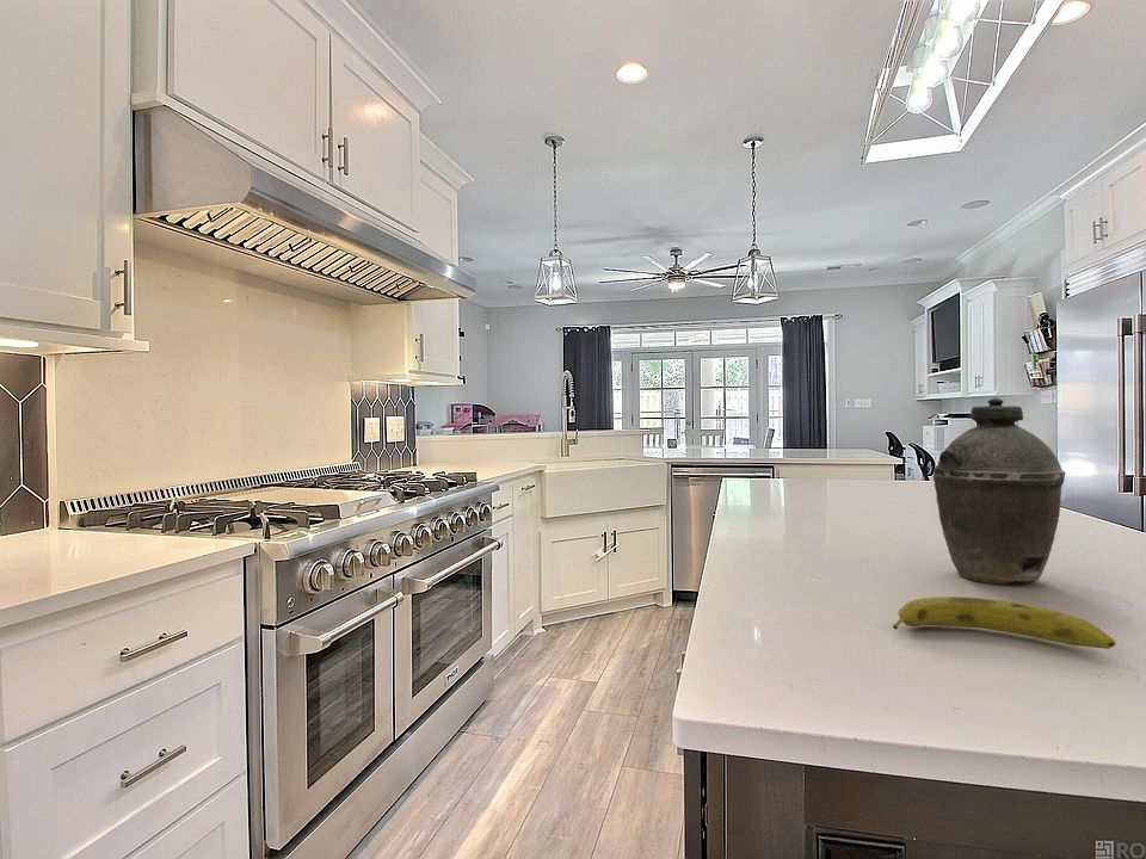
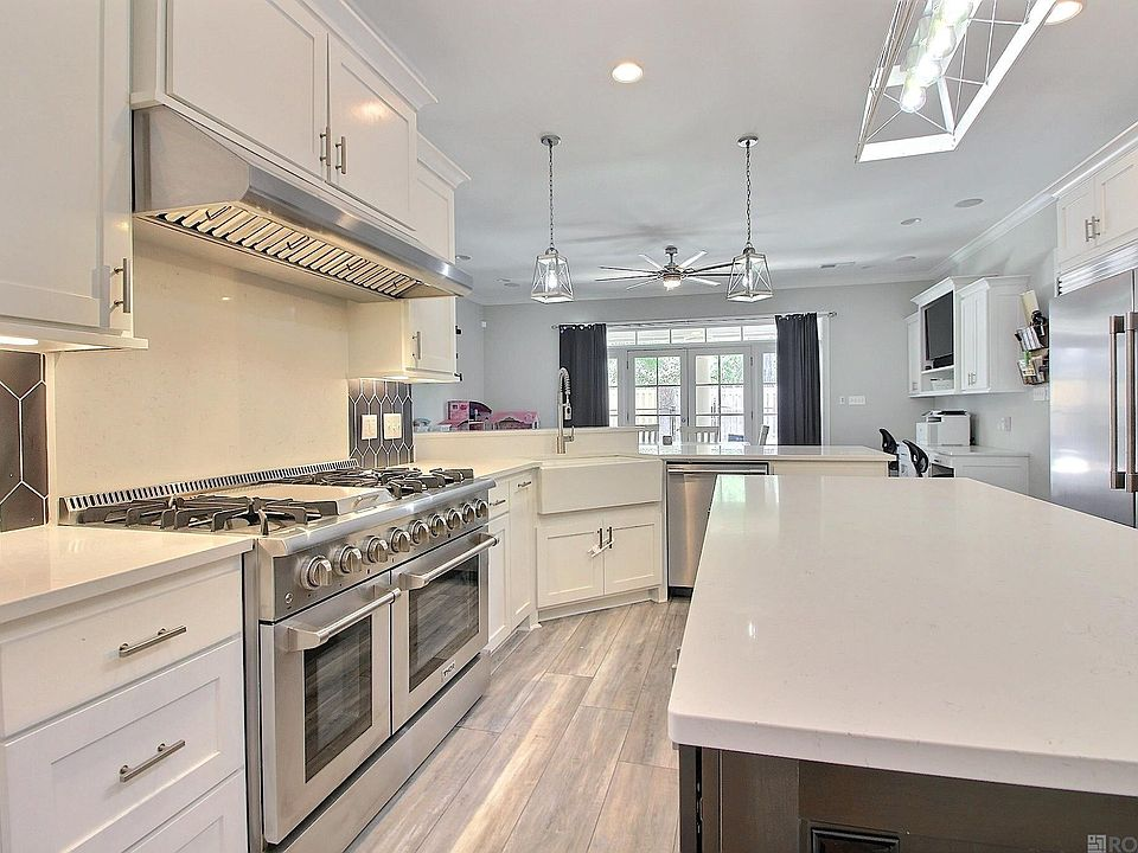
- fruit (998, 623)
- kettle (996, 487)
